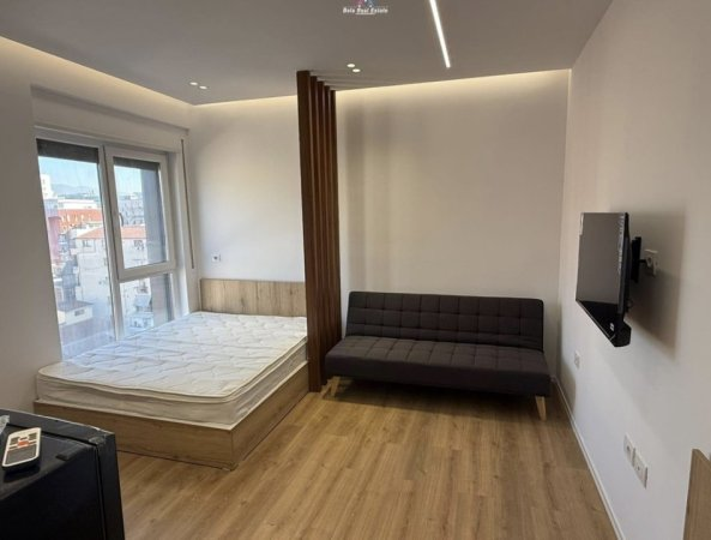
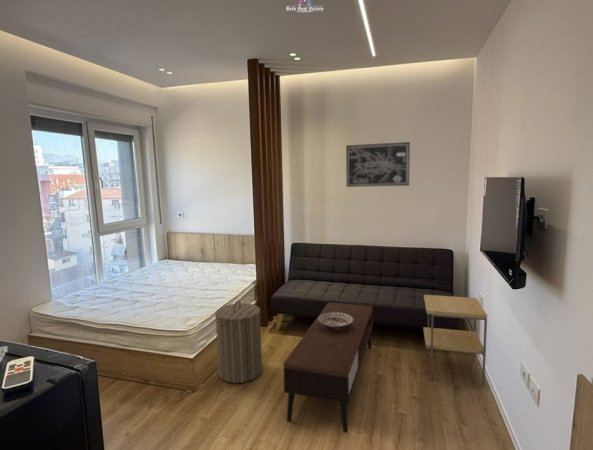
+ side table (451, 336)
+ coffee table (336, 353)
+ laundry hamper (239, 336)
+ decorative bowl (335, 322)
+ wall art (377, 165)
